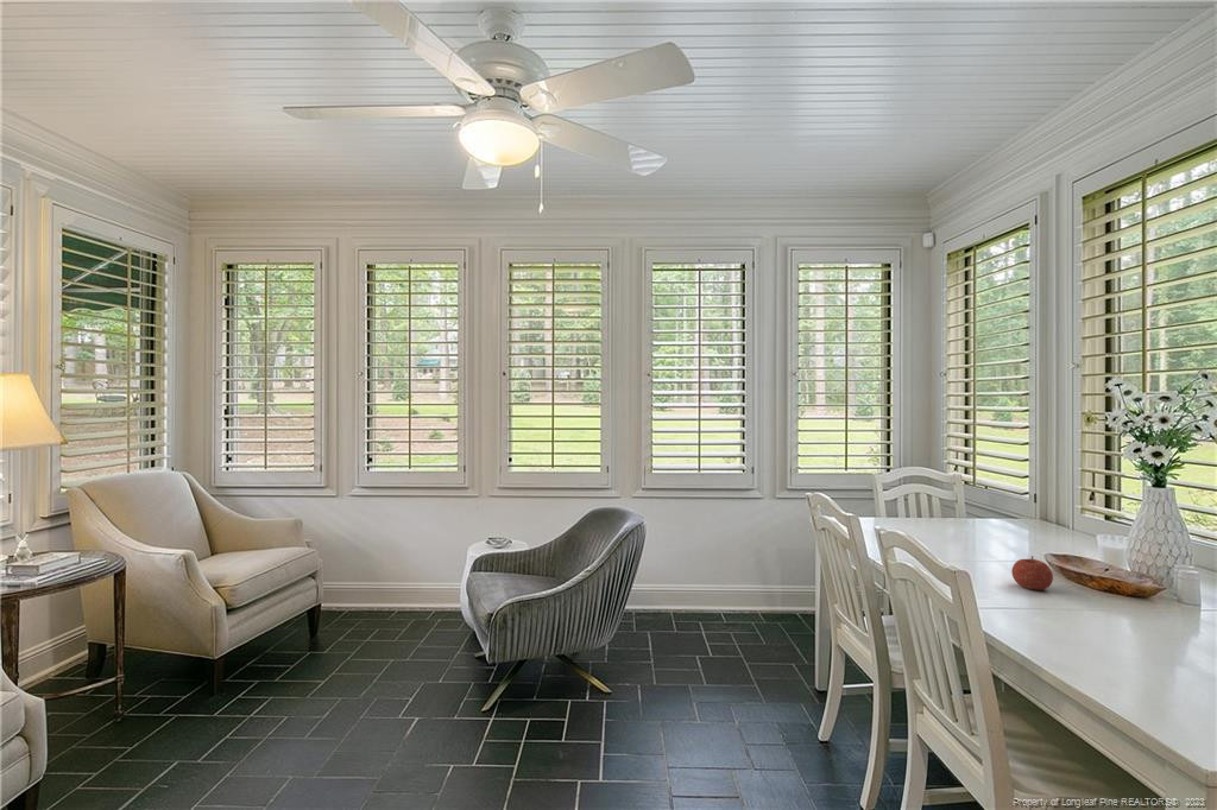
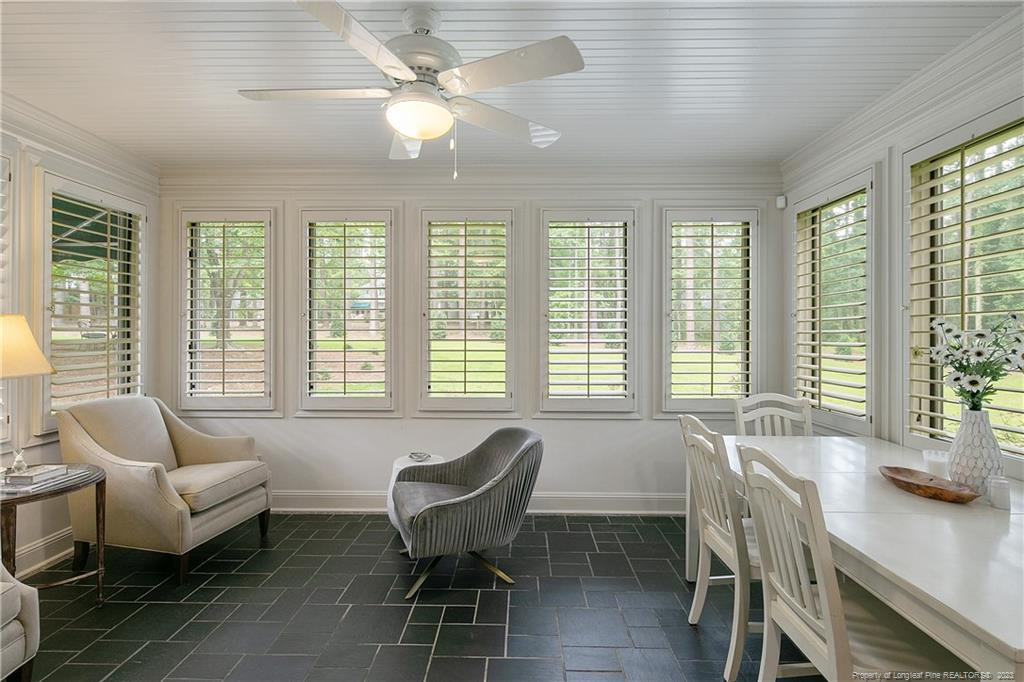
- fruit (1032, 571)
